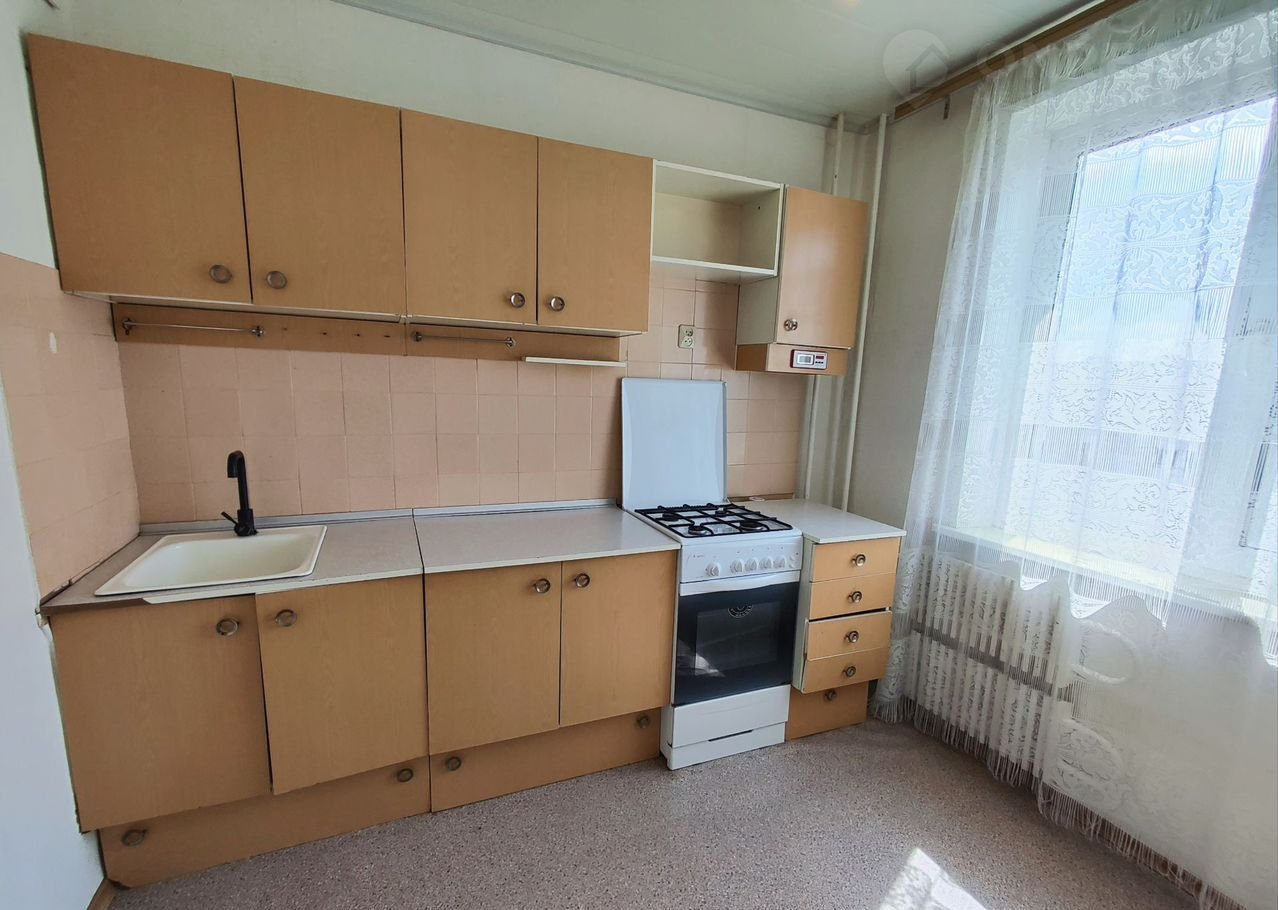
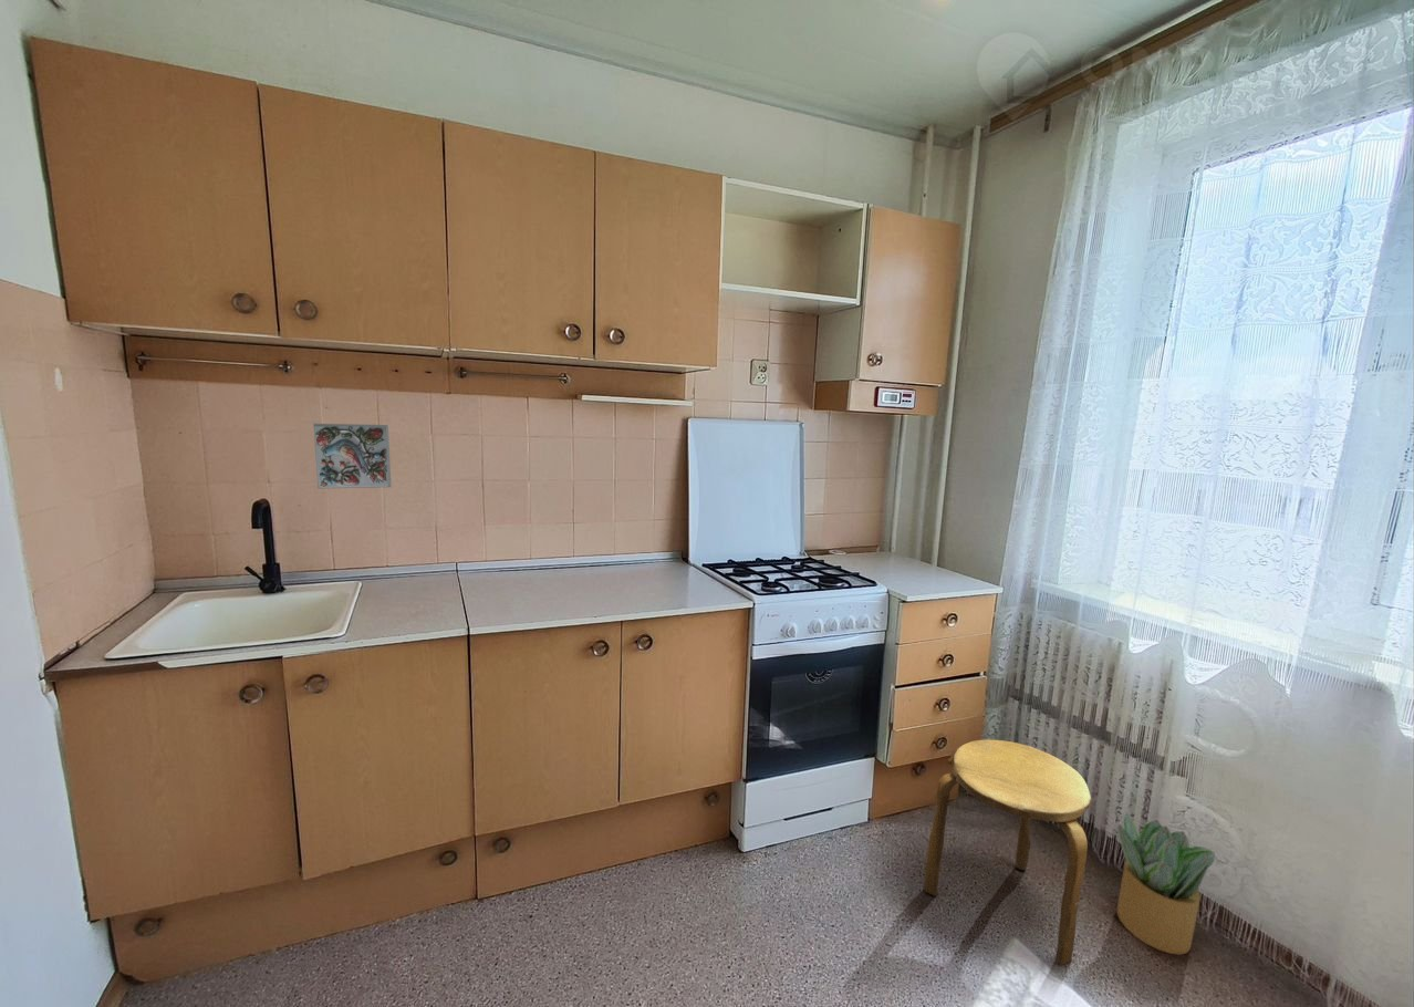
+ stool (1017, 844)
+ potted plant (1155, 879)
+ decorative tile (353, 456)
